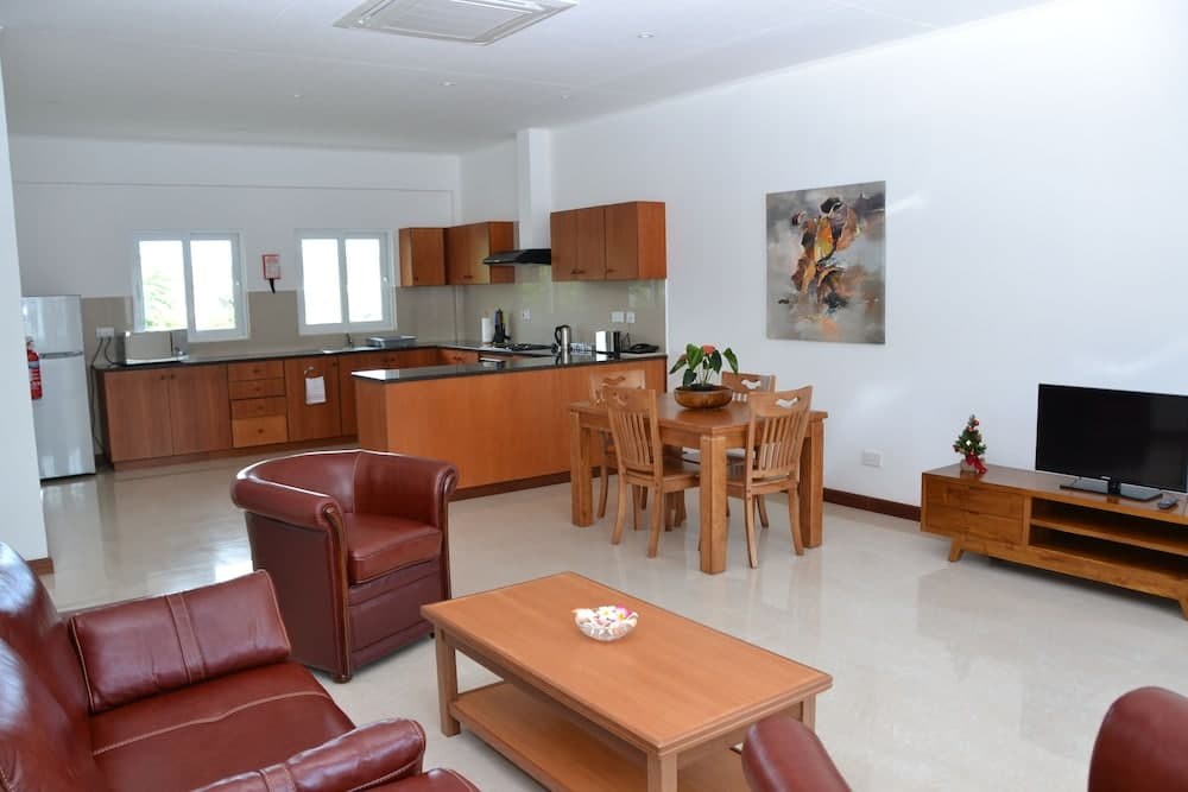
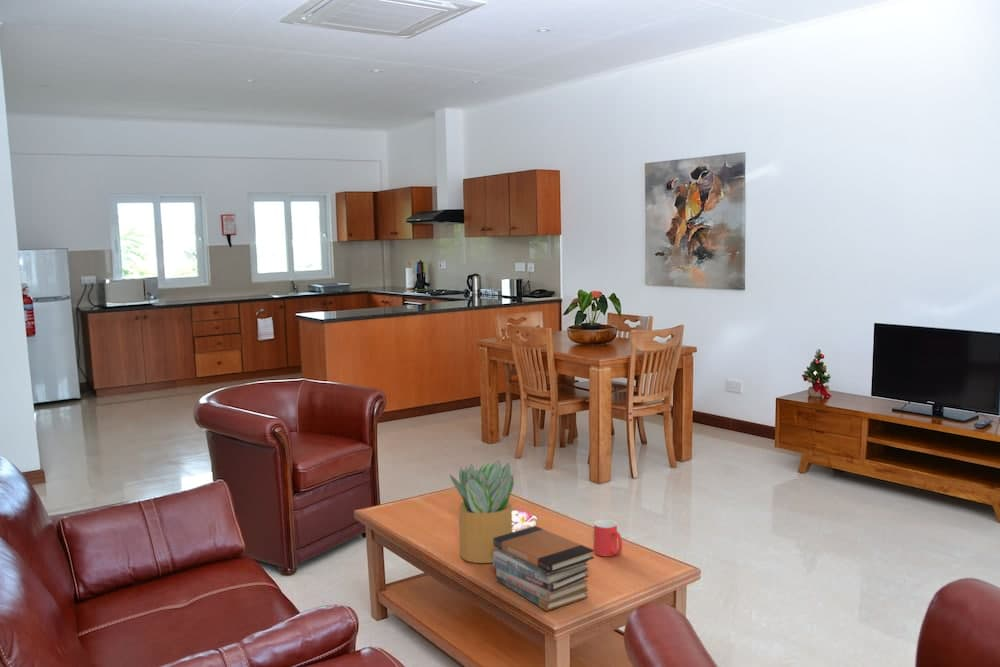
+ book stack (541, 566)
+ mug (609, 539)
+ potted plant (481, 510)
